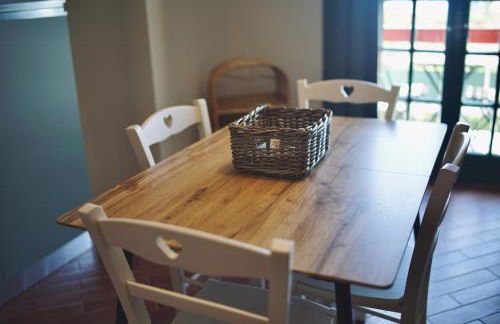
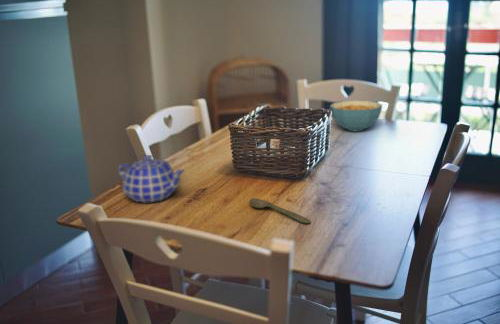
+ teapot (151, 176)
+ cereal bowl (355, 117)
+ spoon (279, 210)
